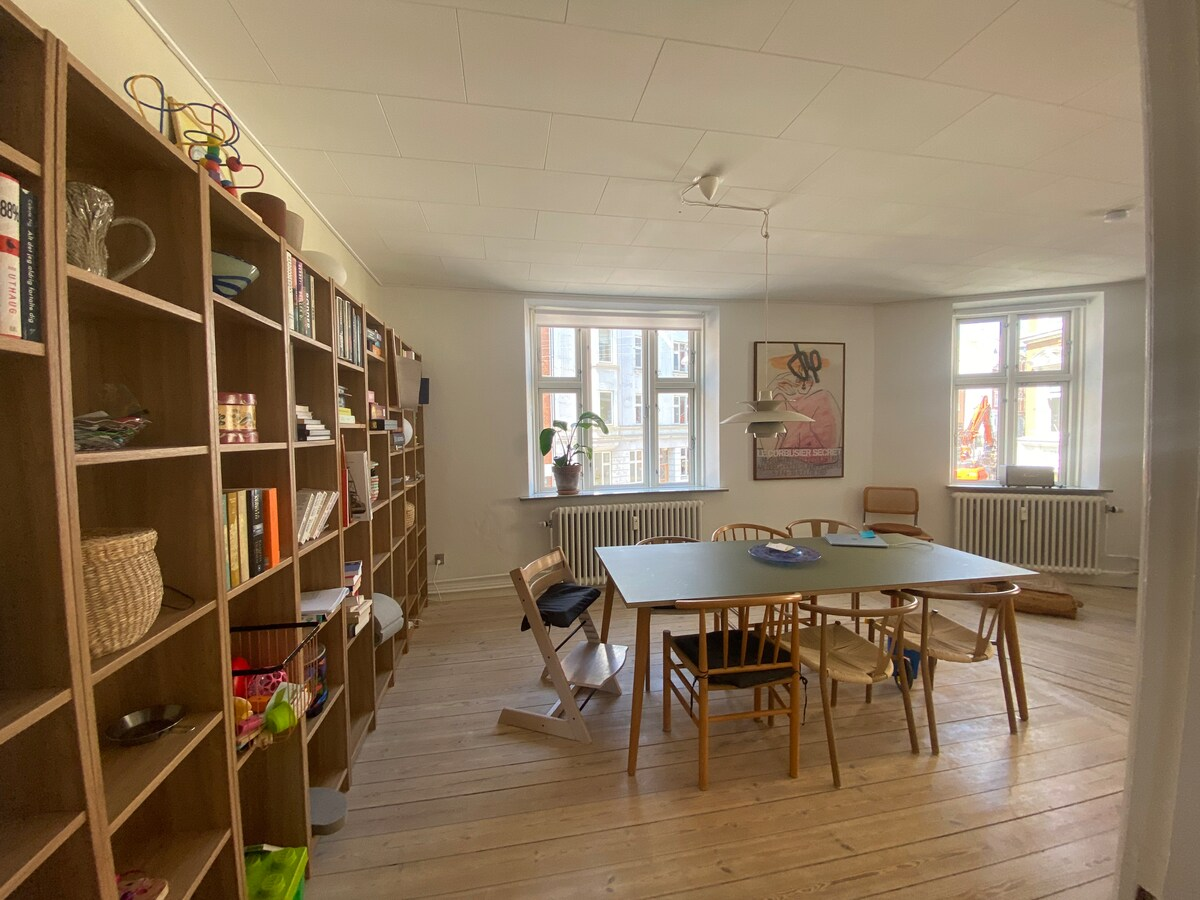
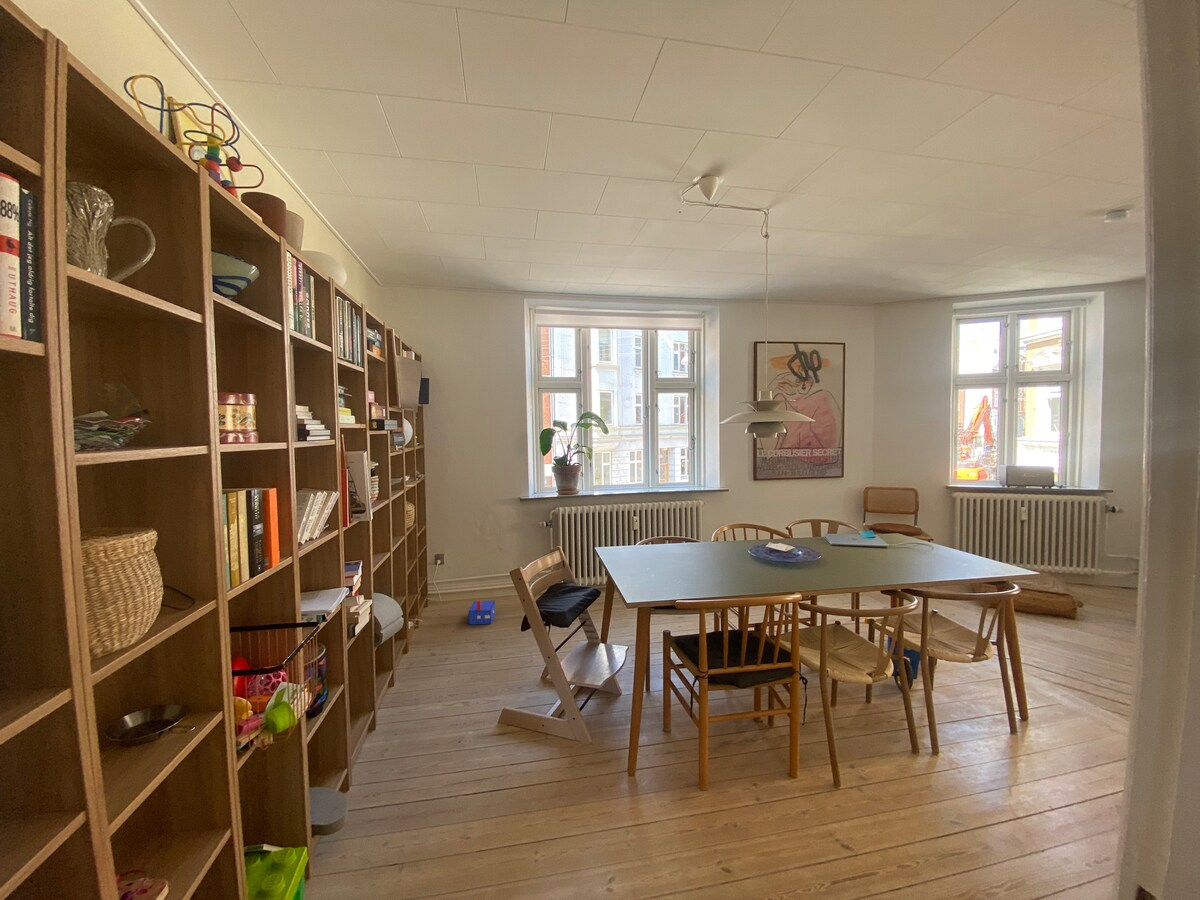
+ toy house (482, 607)
